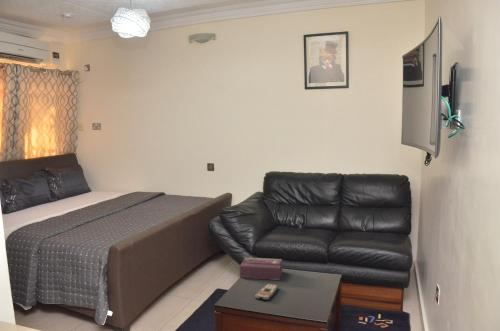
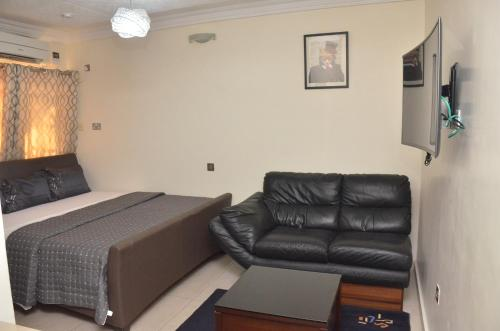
- tissue box (261, 268)
- remote control (267, 291)
